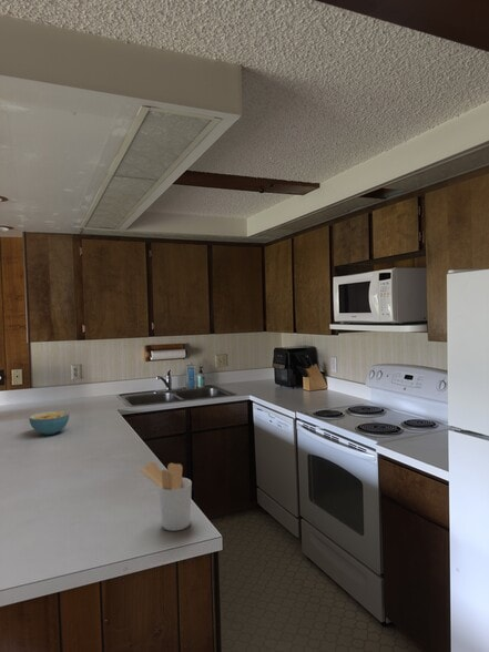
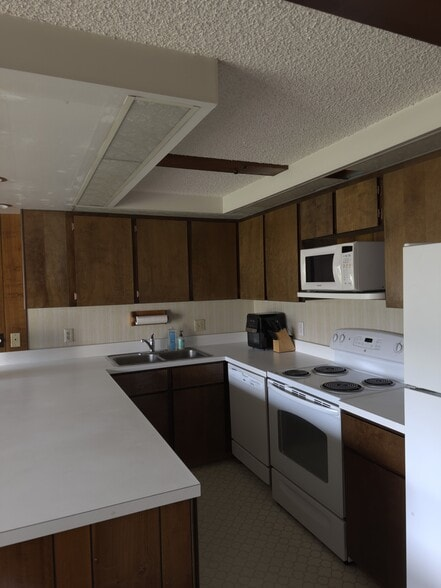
- utensil holder (166, 492)
- cereal bowl (50, 424)
